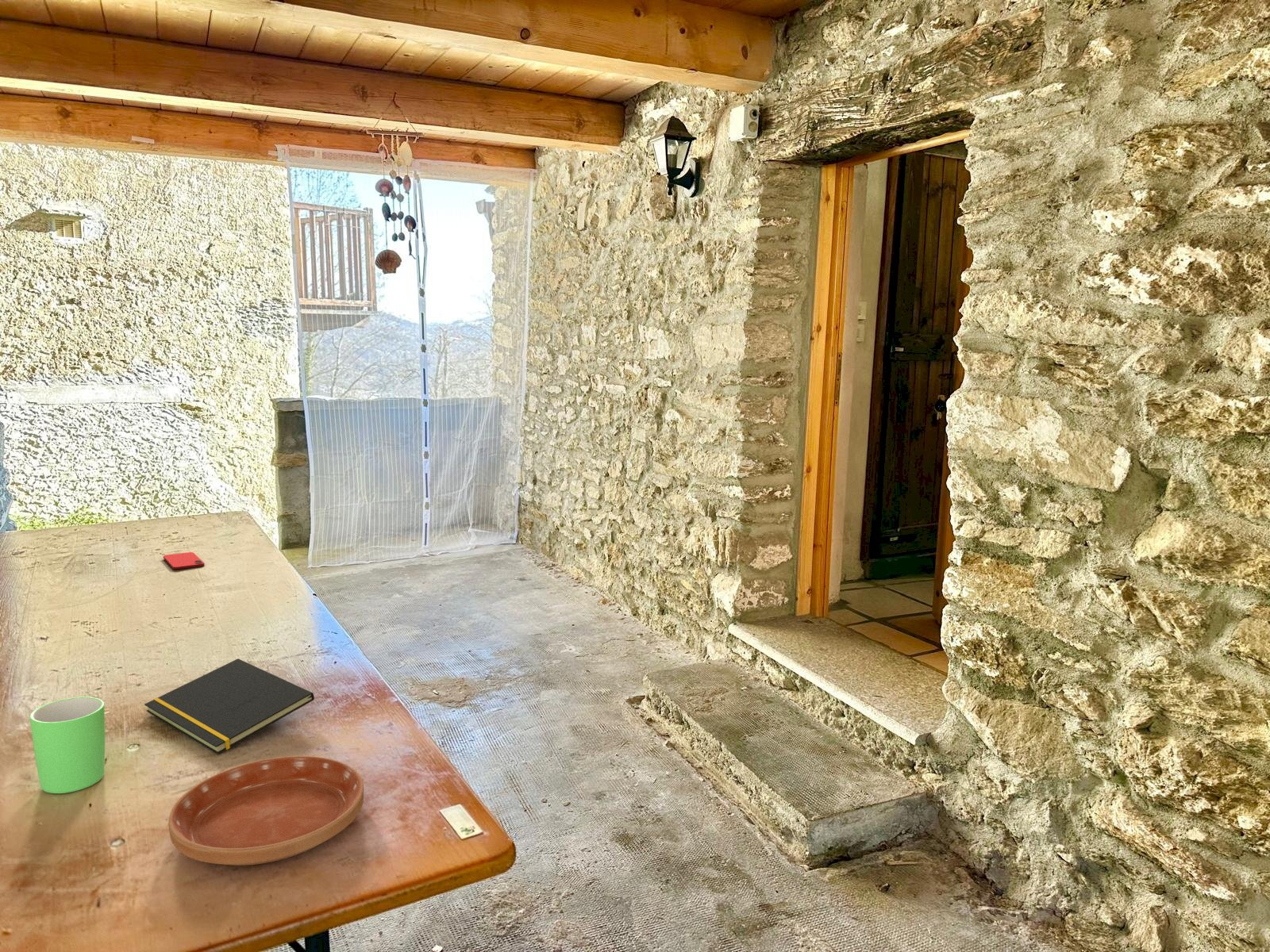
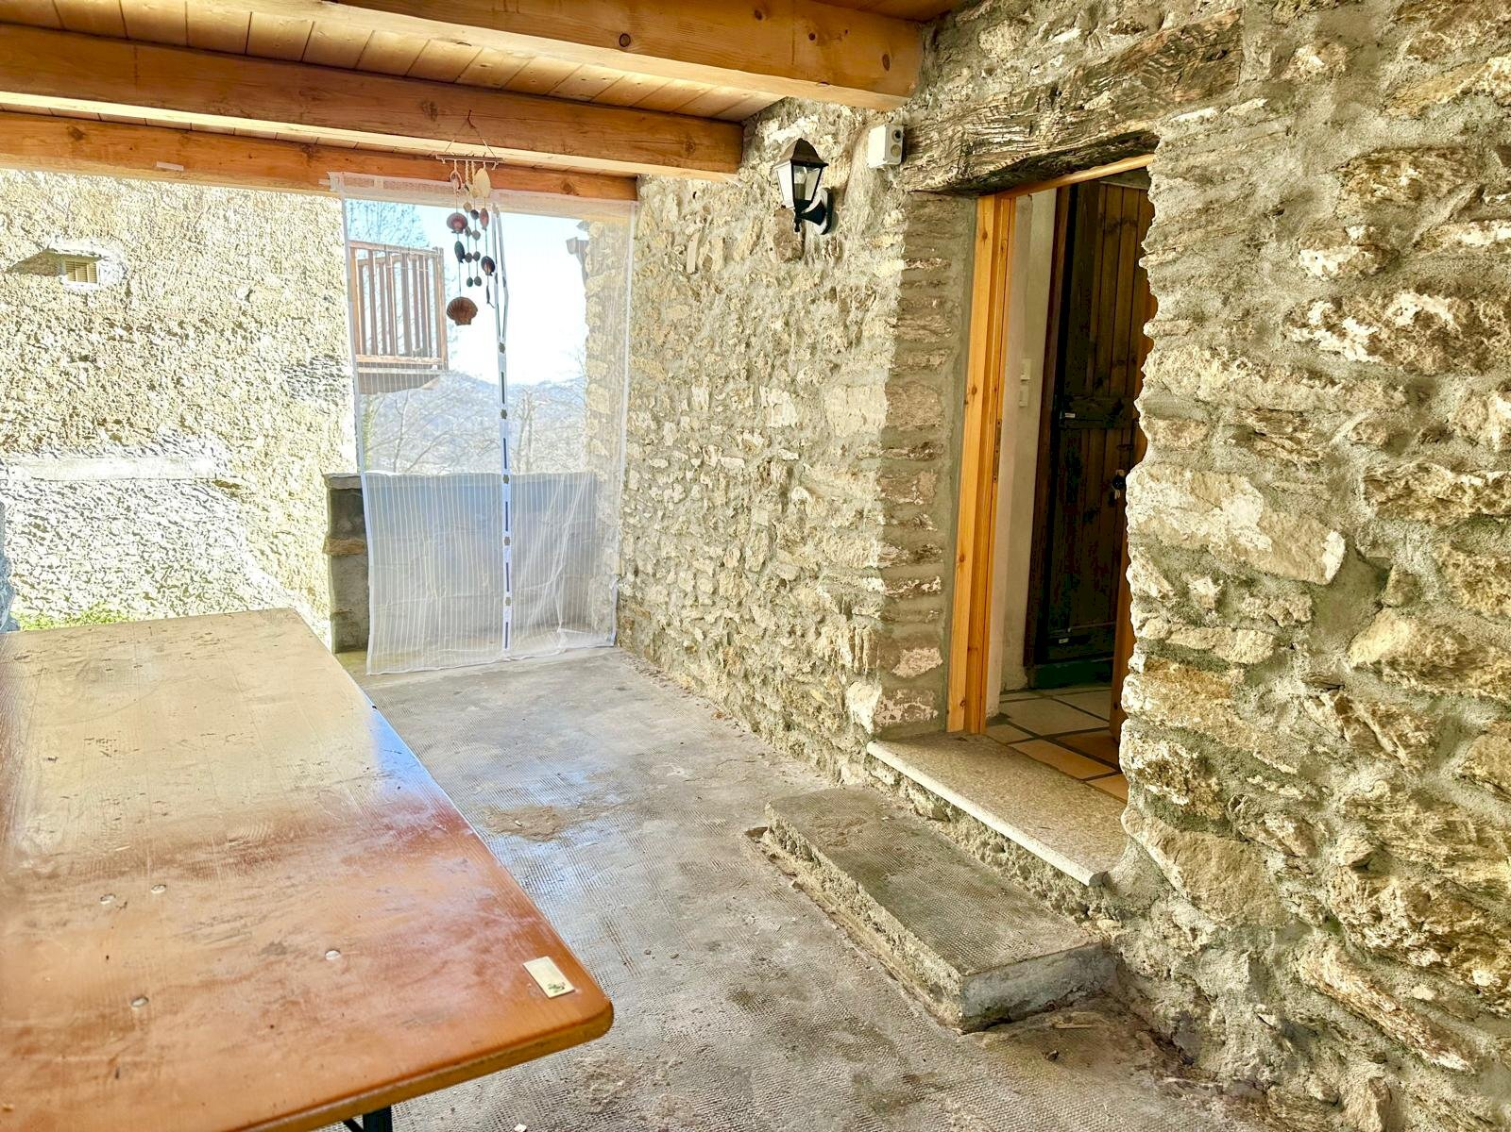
- mug (68, 740)
- saucer (270, 810)
- smartphone (183, 560)
- notepad (229, 701)
